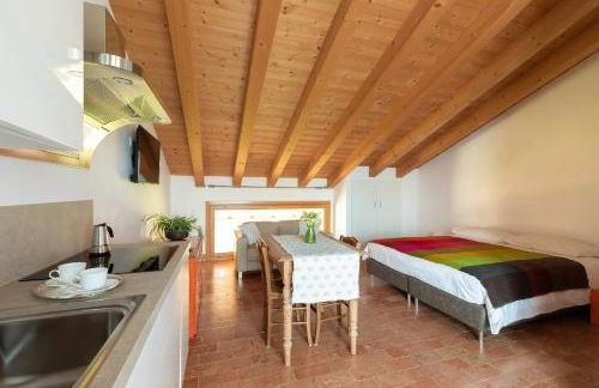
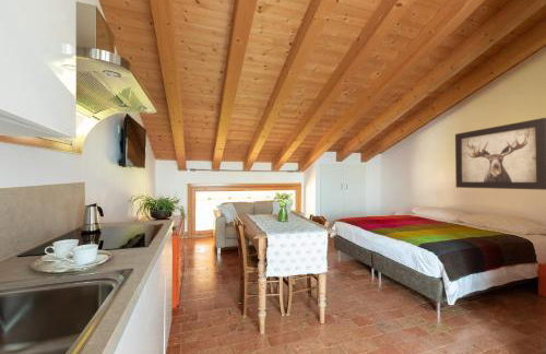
+ wall art (494, 157)
